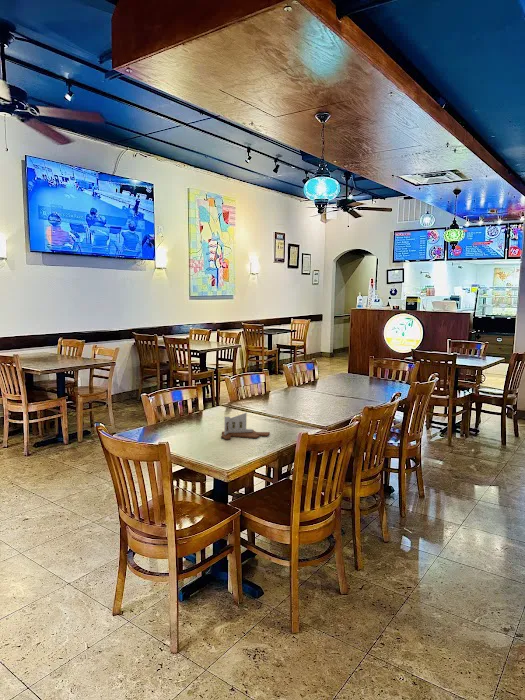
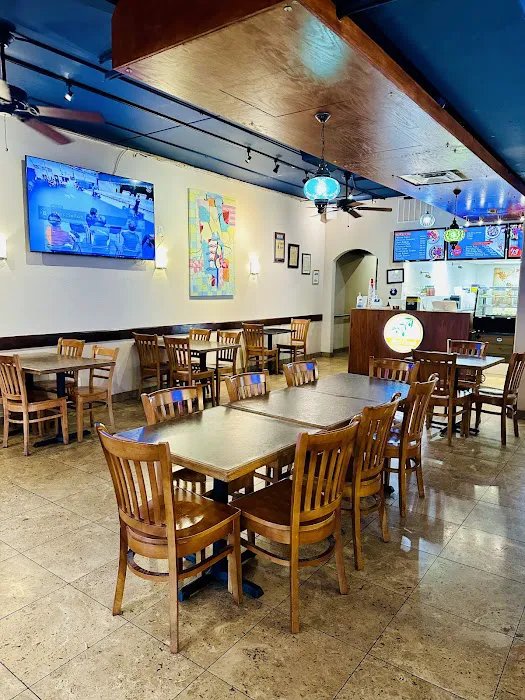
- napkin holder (243, 424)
